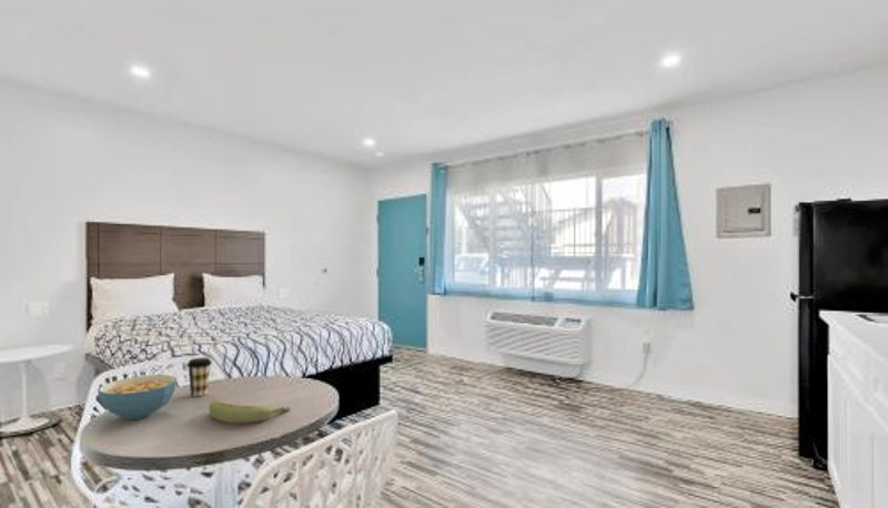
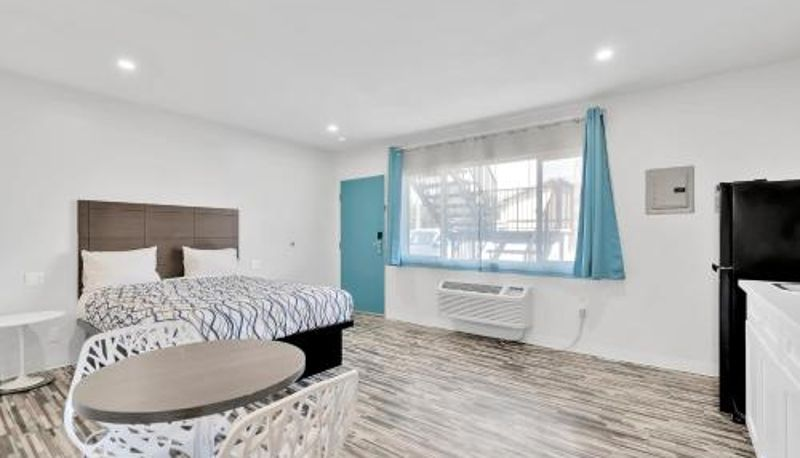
- coffee cup (199, 376)
- banana (250, 406)
- cereal bowl (139, 399)
